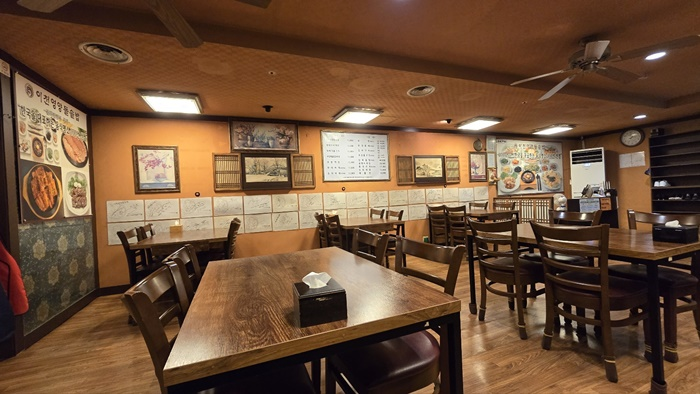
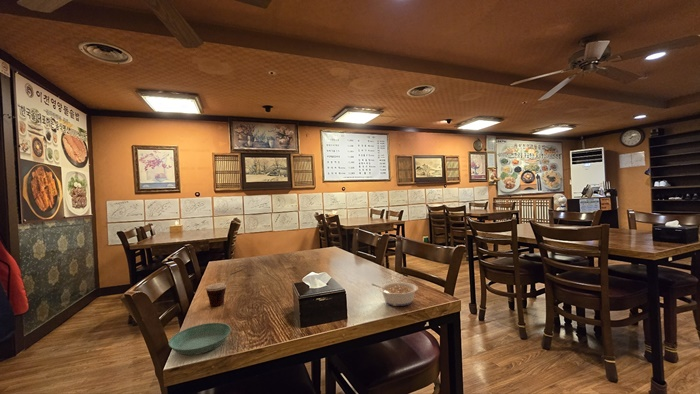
+ legume (397, 293)
+ cup (224, 287)
+ saucer (201, 339)
